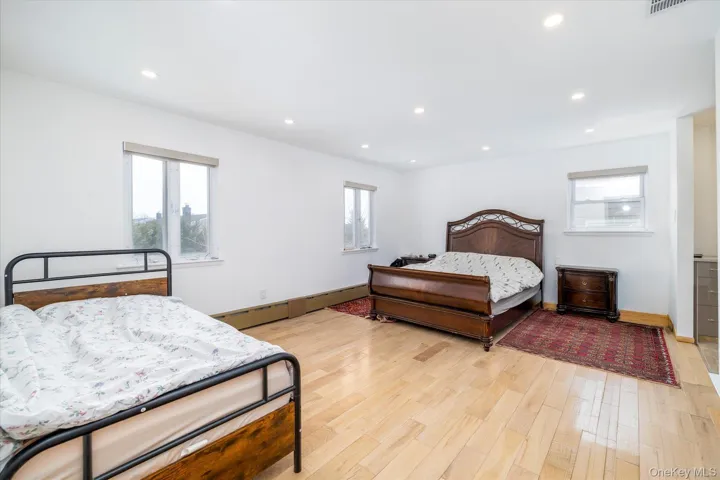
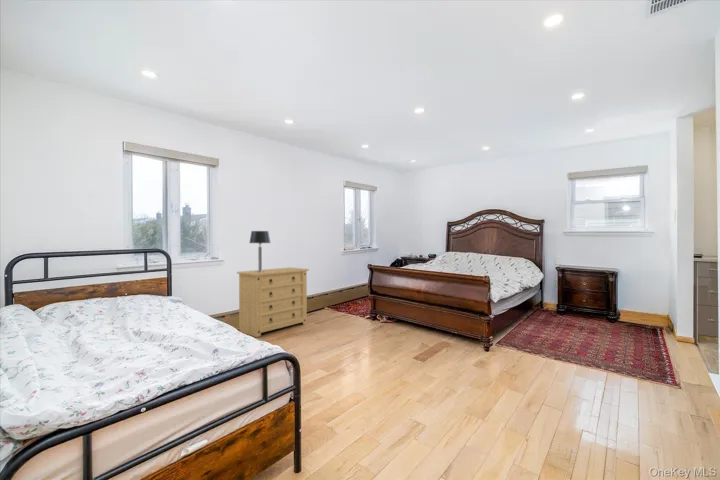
+ dresser (274, 298)
+ table lamp (260, 251)
